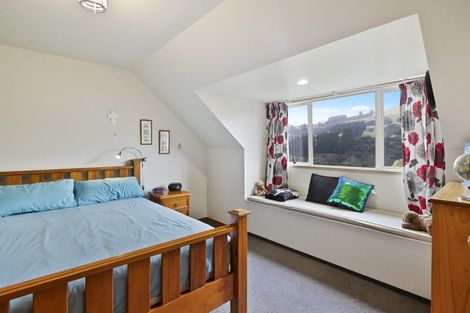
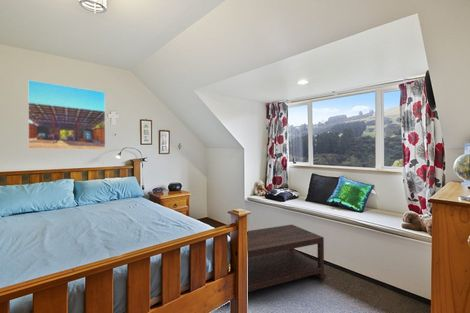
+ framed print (69, 117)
+ coffee table (260, 258)
